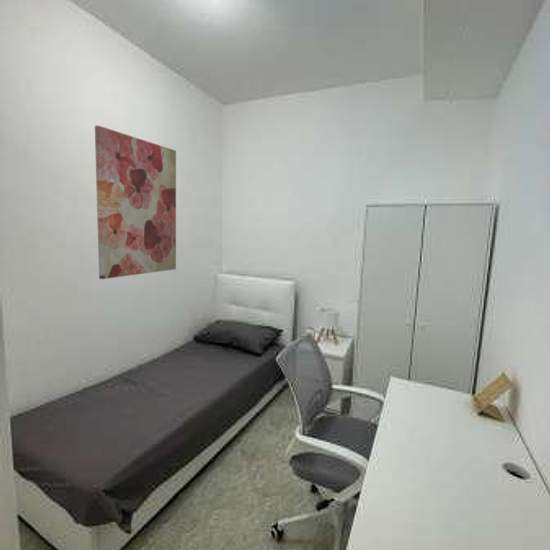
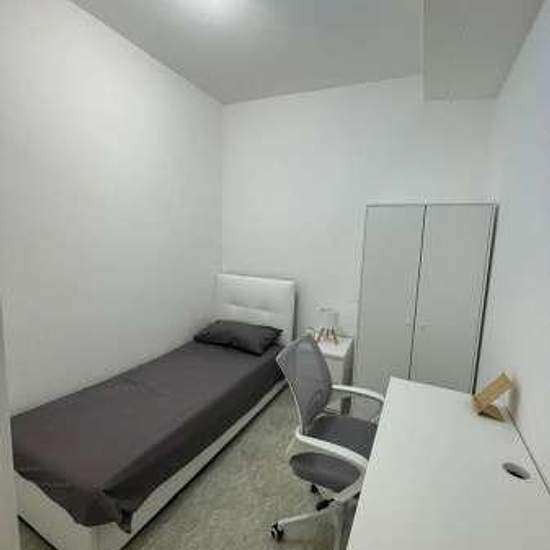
- wall art (141, 208)
